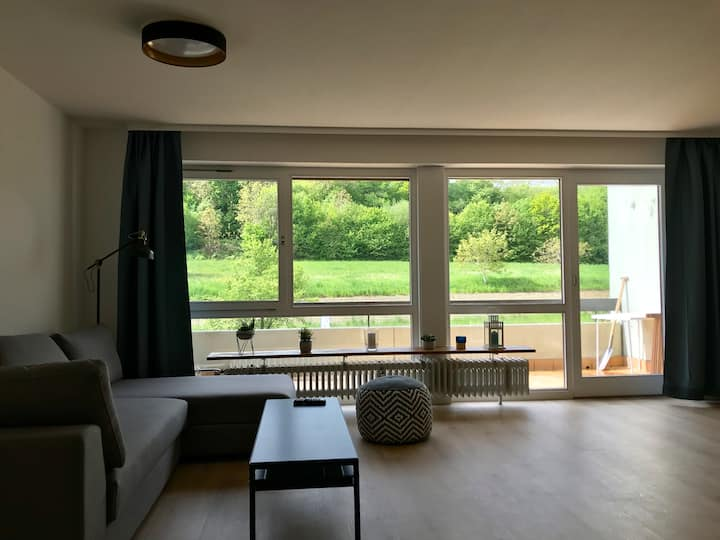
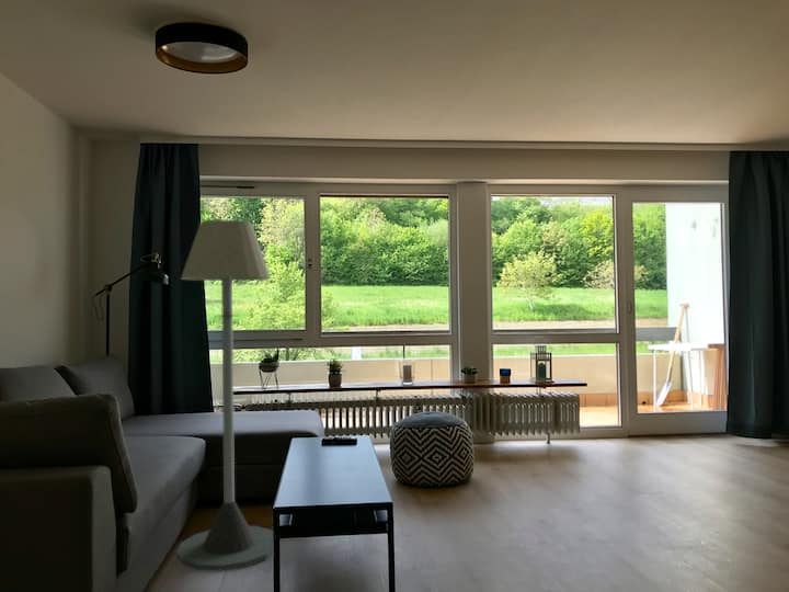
+ floor lamp (228, 385)
